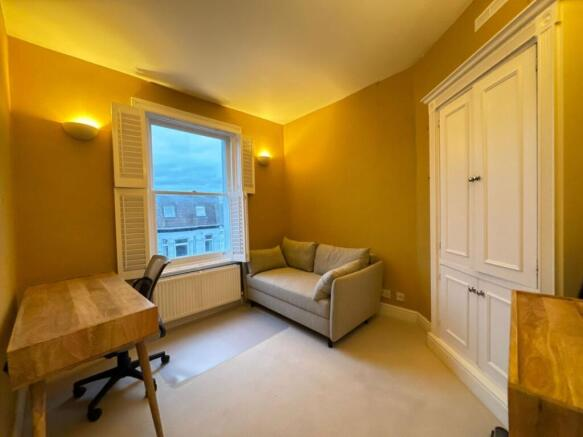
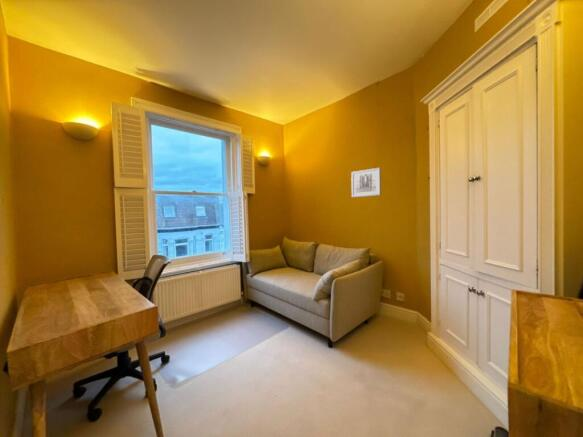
+ wall art (365, 183)
